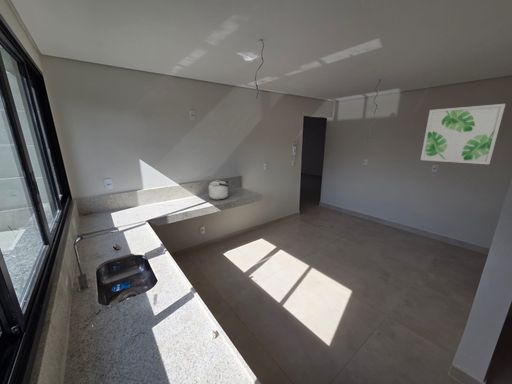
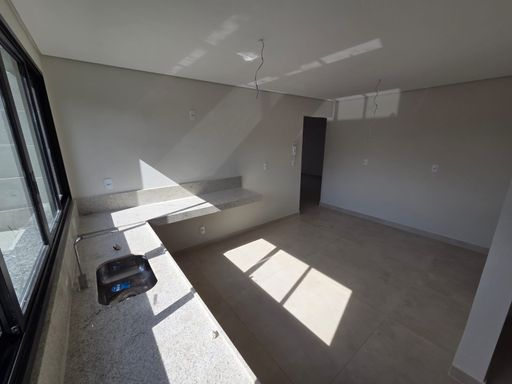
- kettle (219, 188)
- wall art (457, 135)
